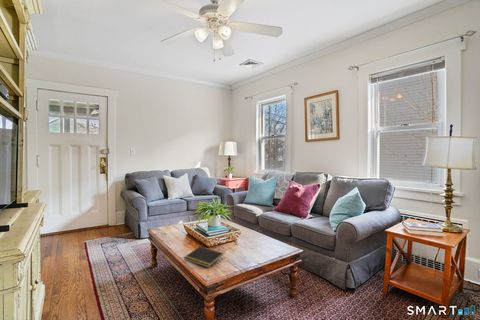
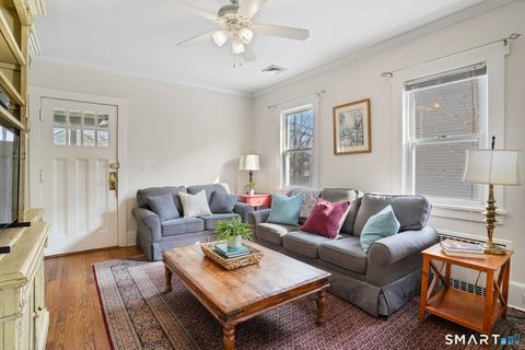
- notepad (203, 256)
